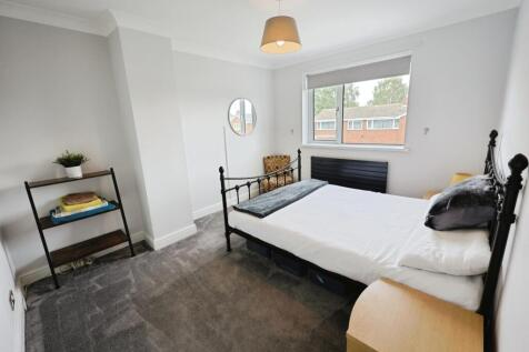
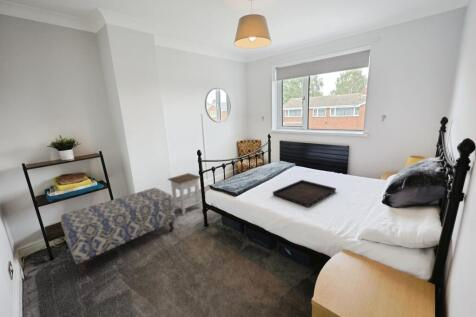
+ bench (124, 223)
+ serving tray (304, 191)
+ nightstand (183, 193)
